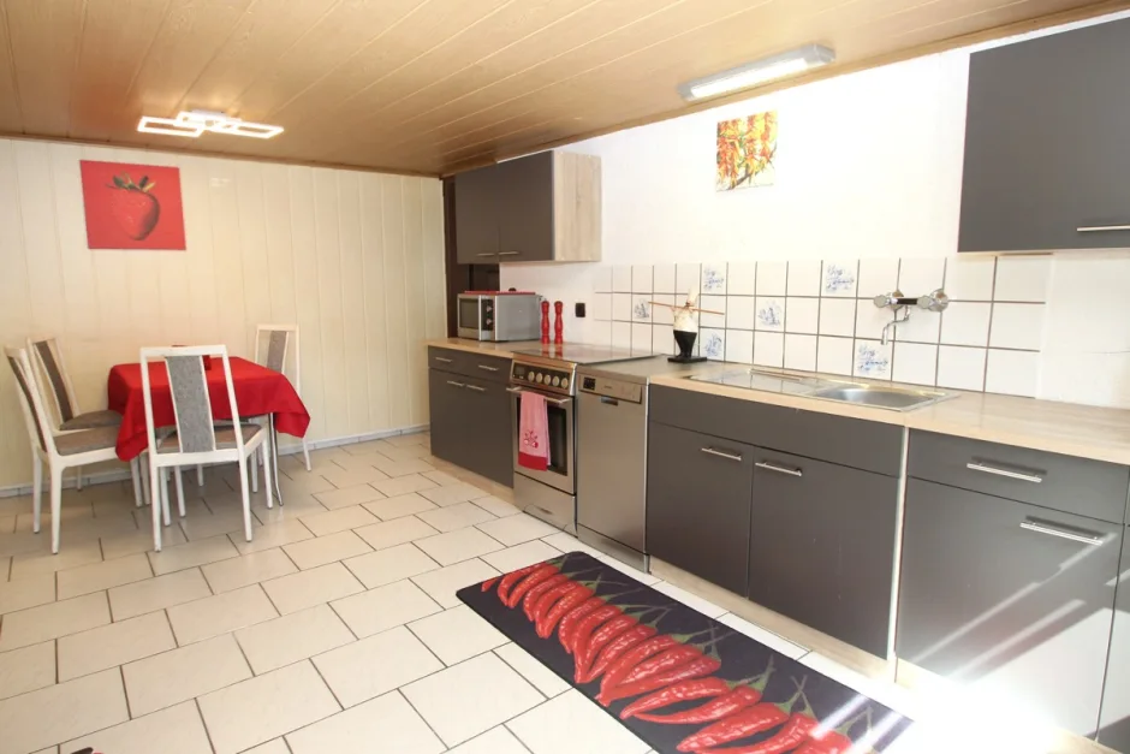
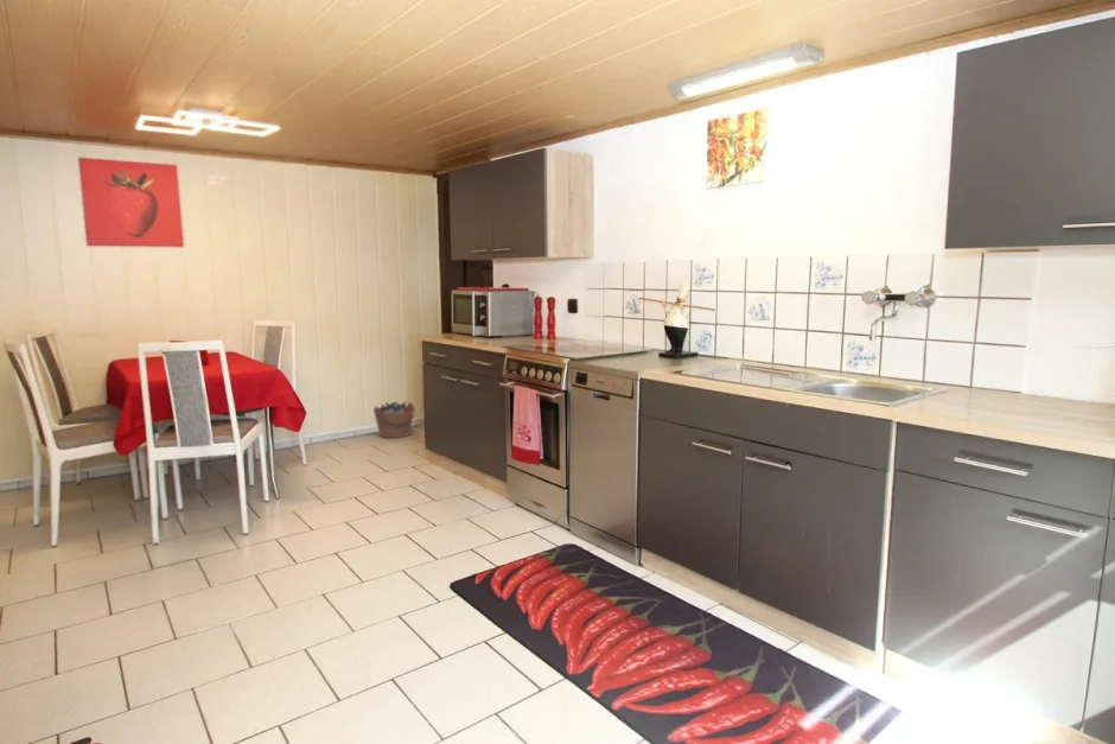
+ bucket (394, 418)
